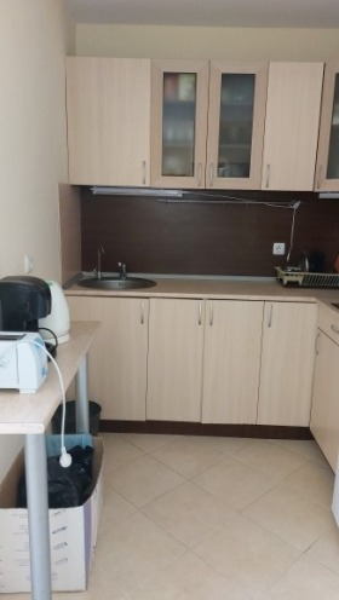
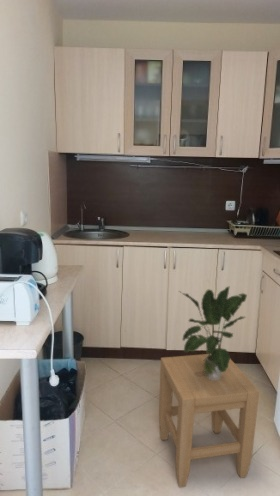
+ stool (202, 412)
+ potted plant (209, 330)
